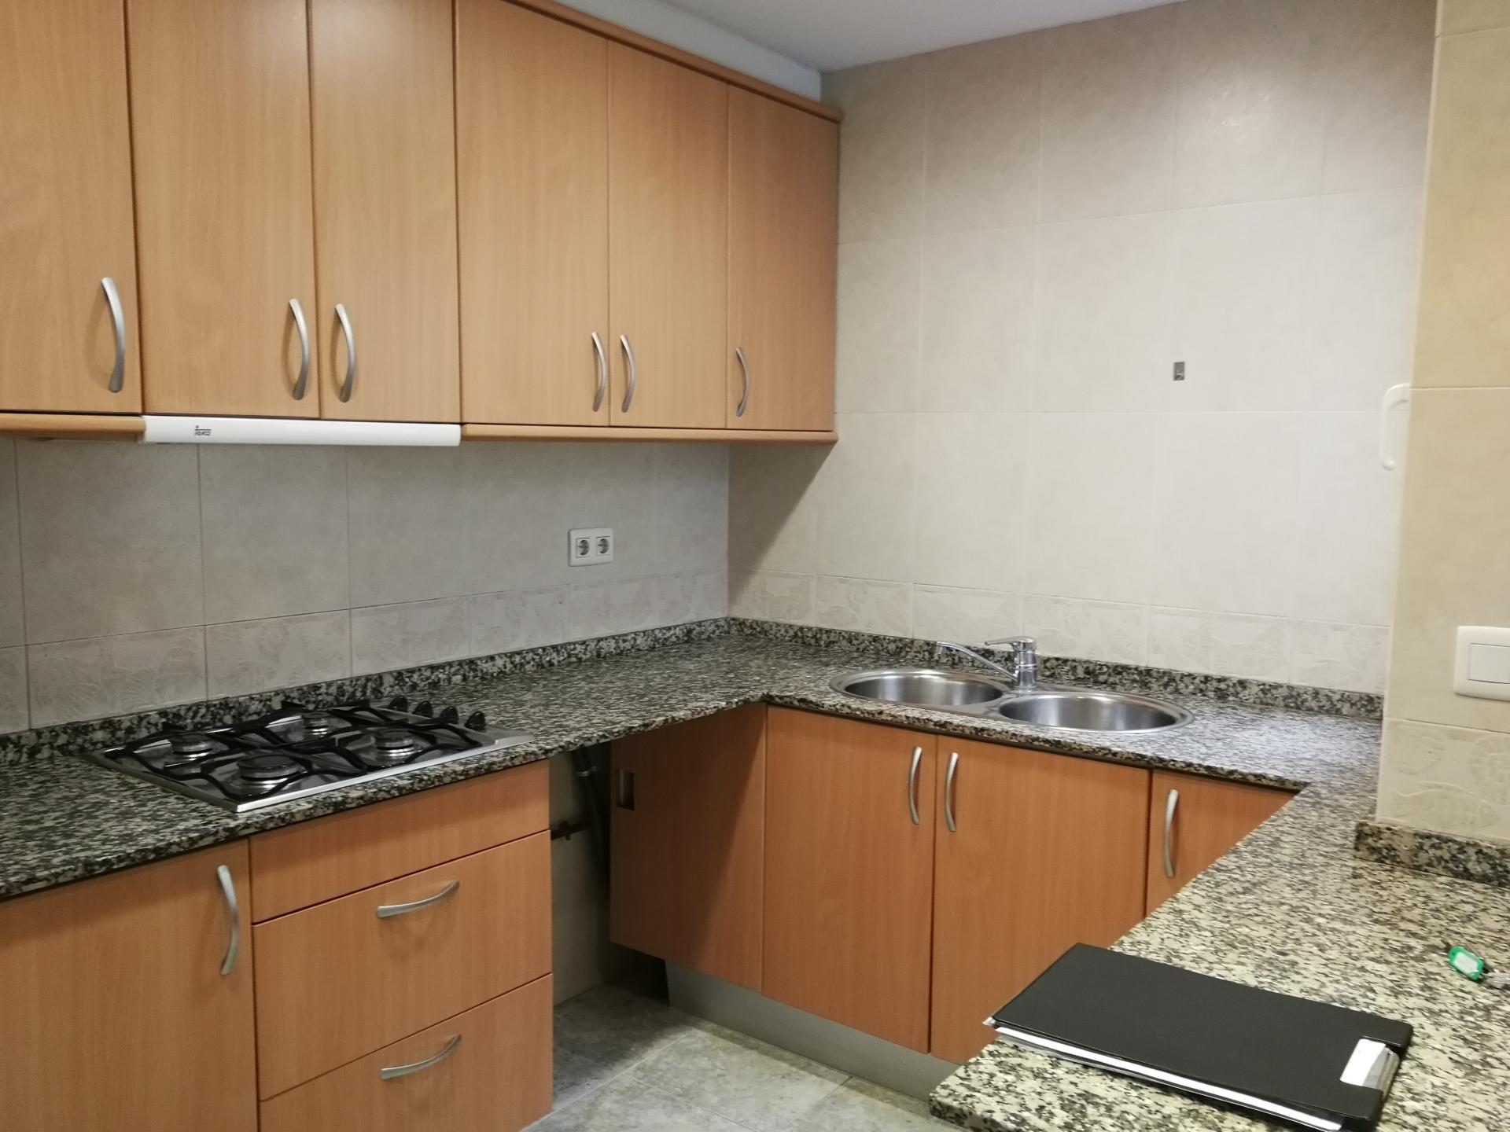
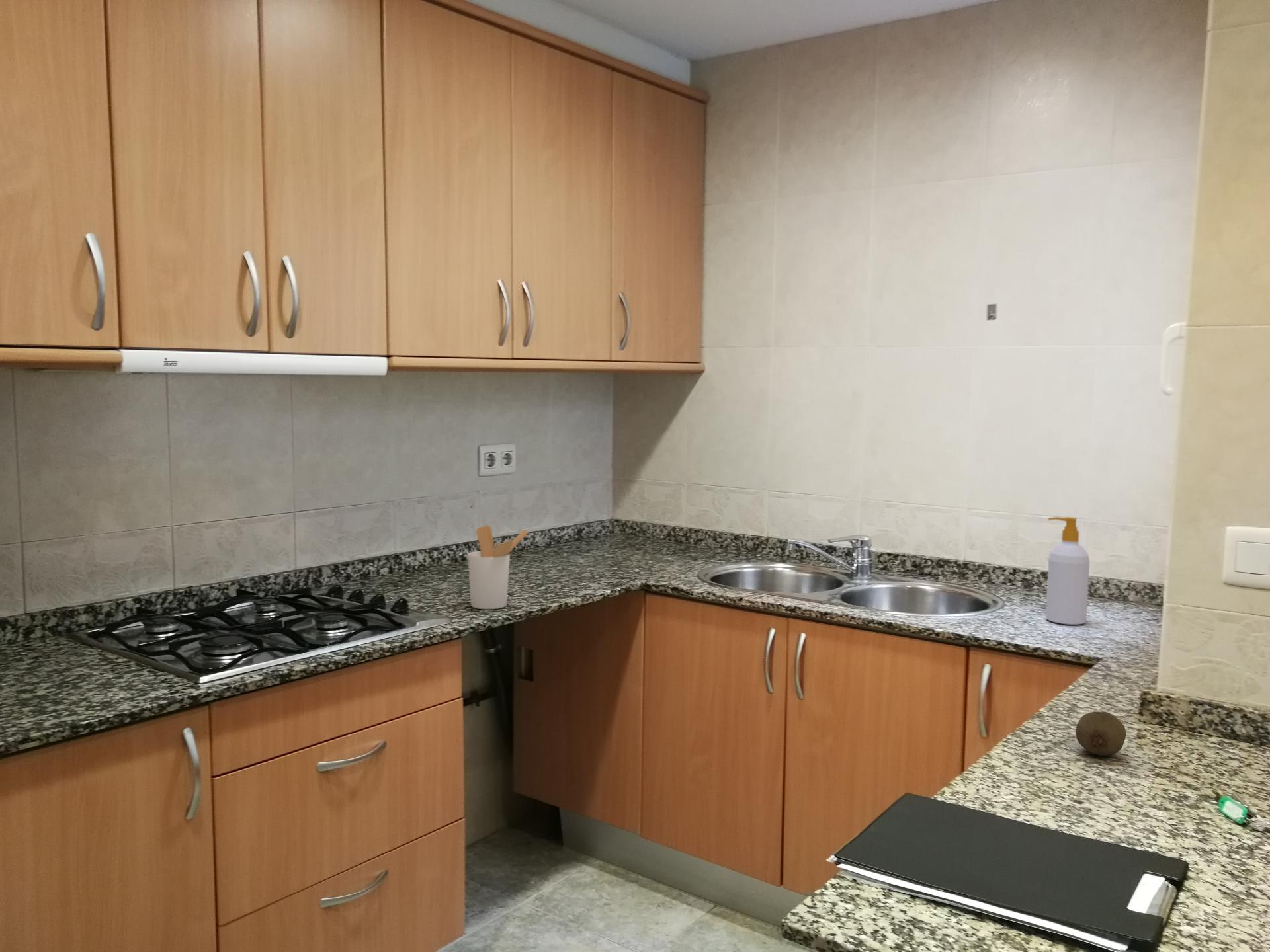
+ utensil holder (499, 566)
+ soap bottle (1066, 569)
+ fruit (1101, 733)
